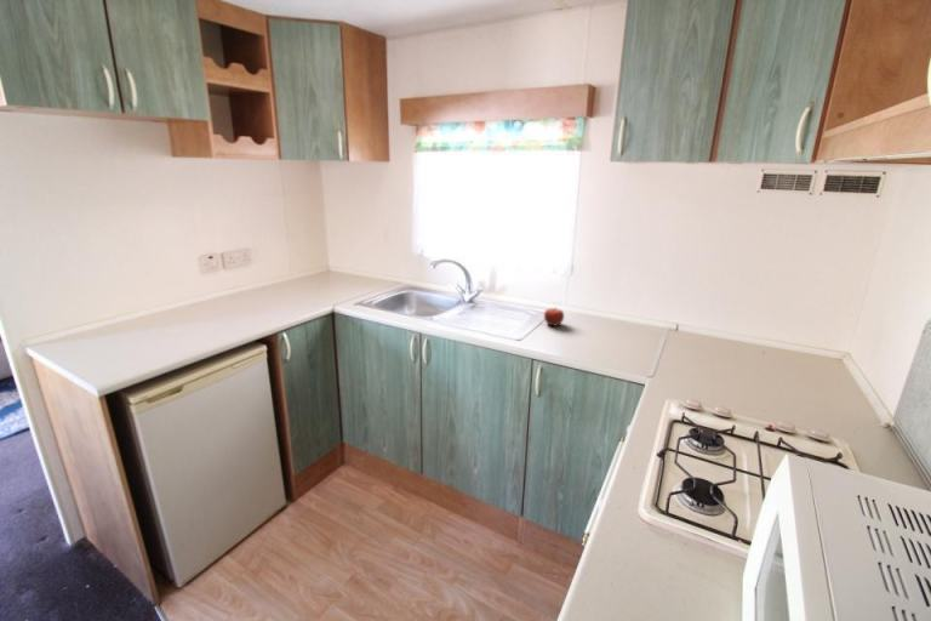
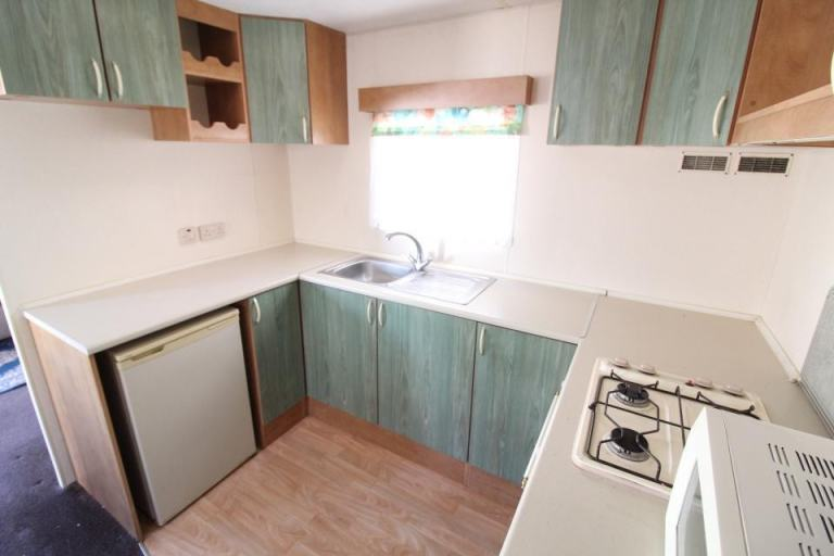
- fruit (554, 315)
